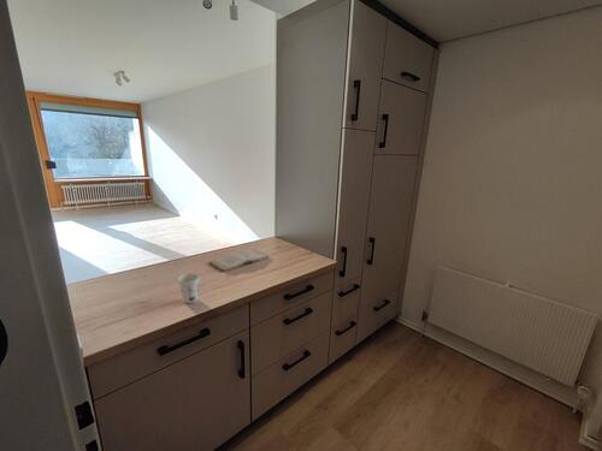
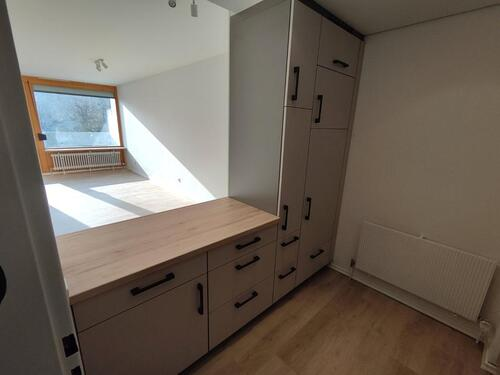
- book (240, 257)
- cup (189, 289)
